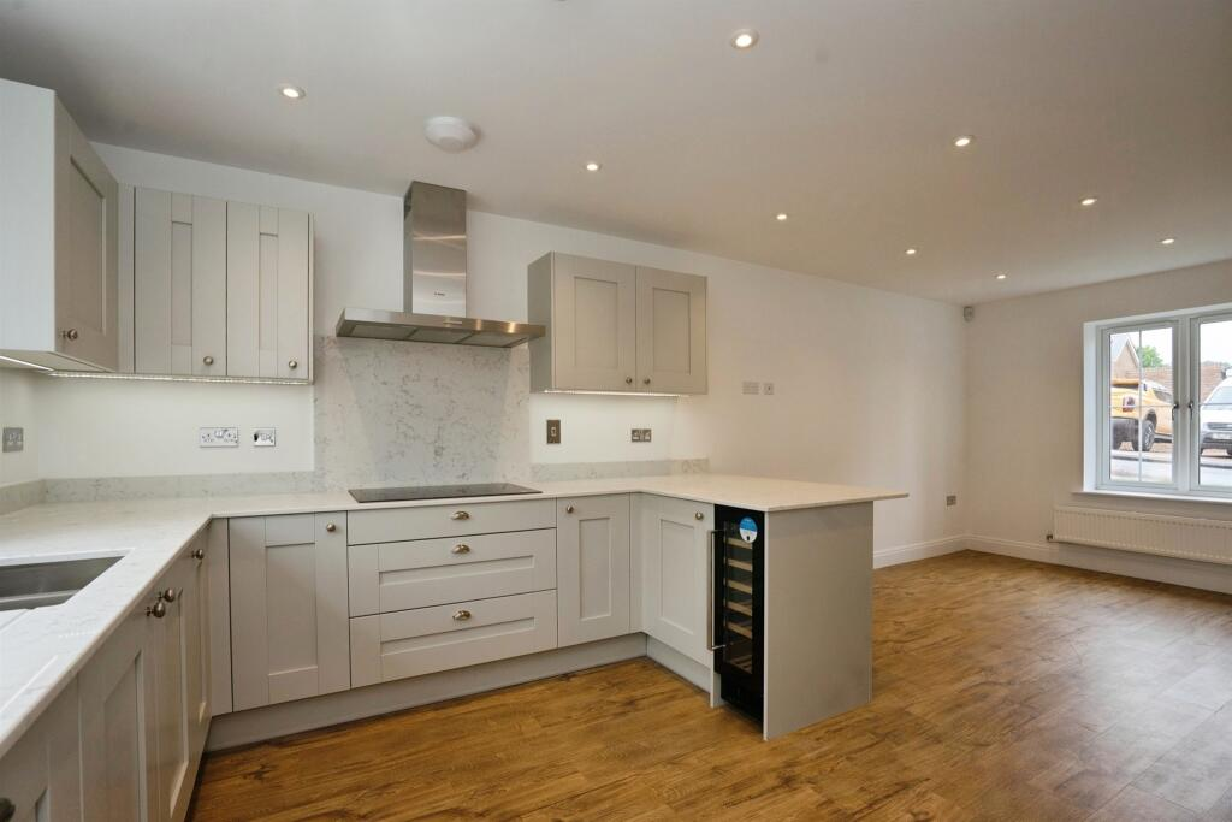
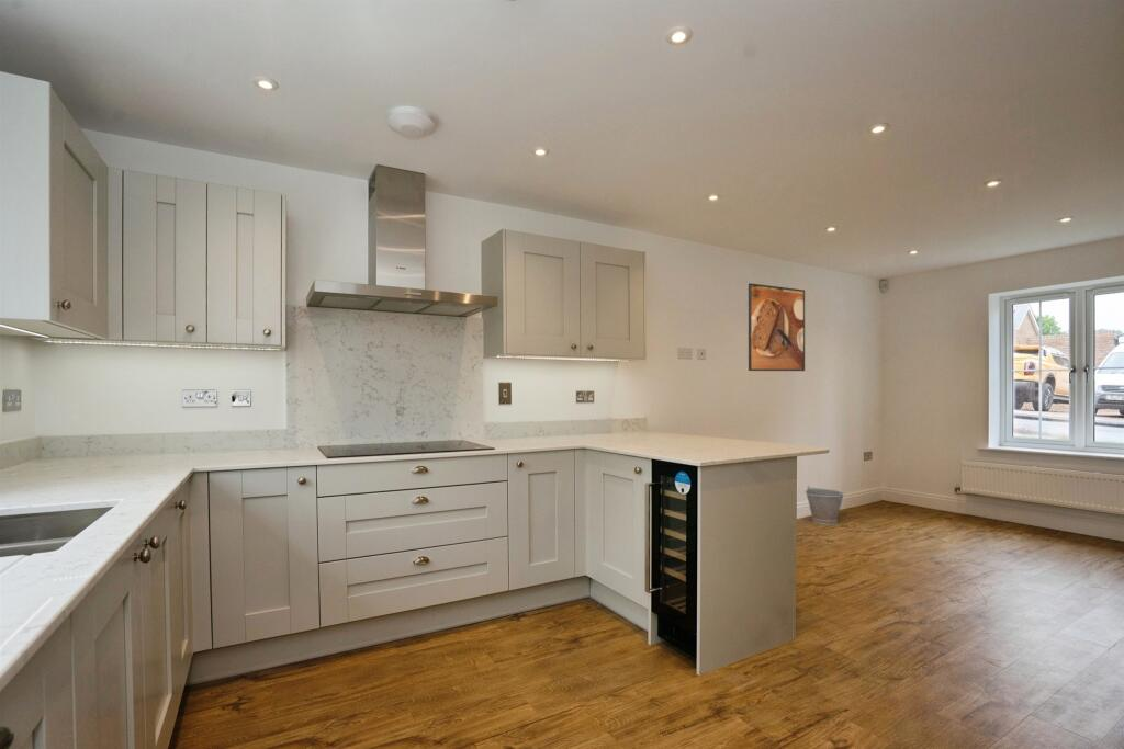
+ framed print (777, 328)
+ bucket (823, 504)
